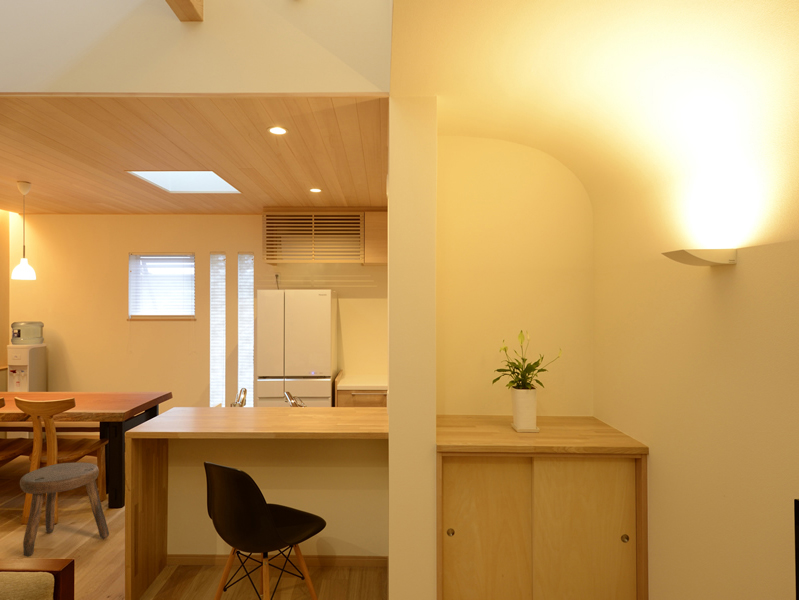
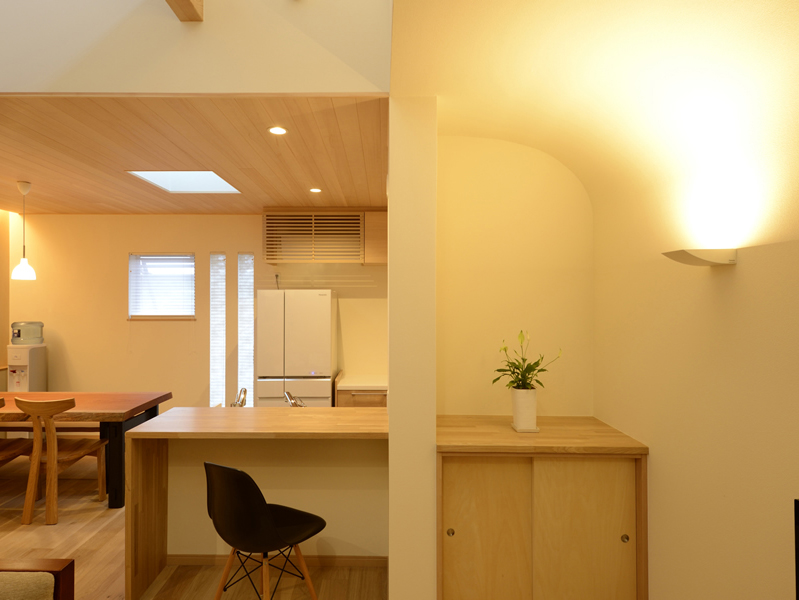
- stool (54, 506)
